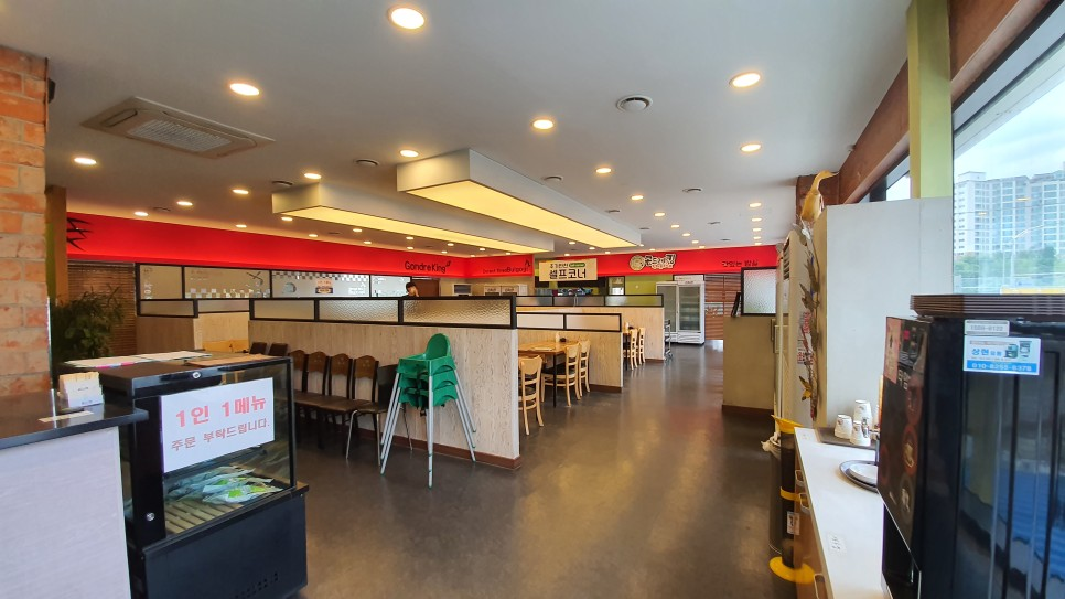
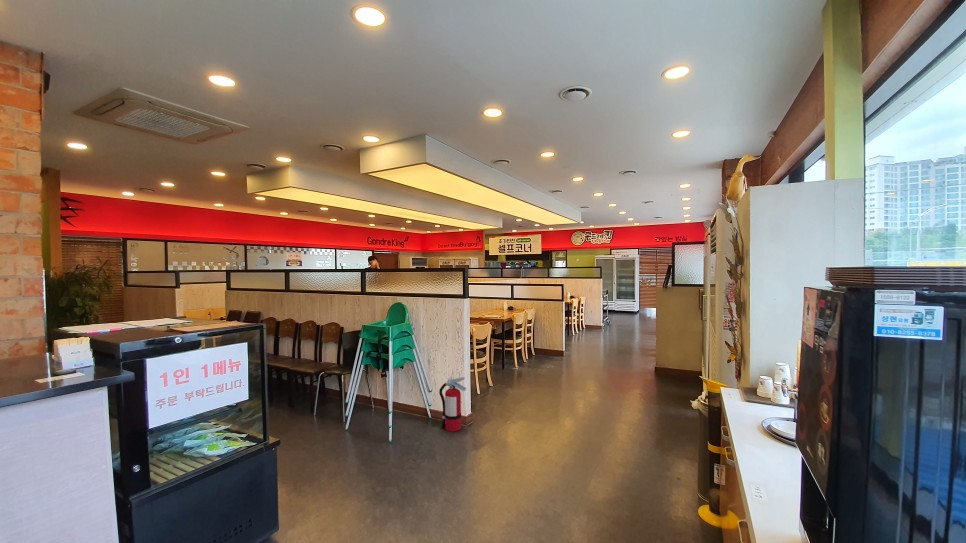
+ fire extinguisher (451, 401)
